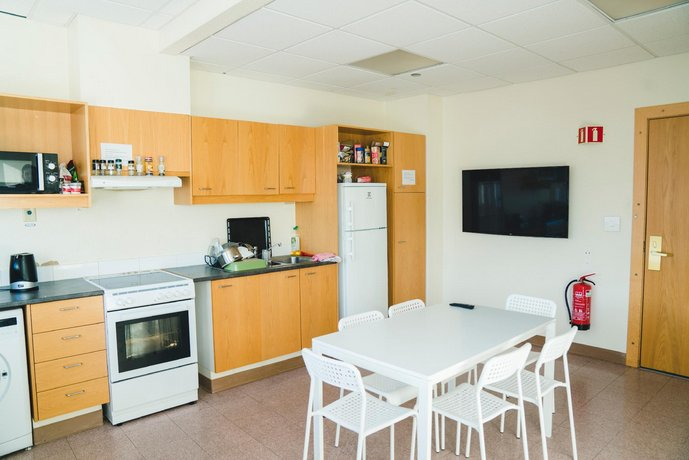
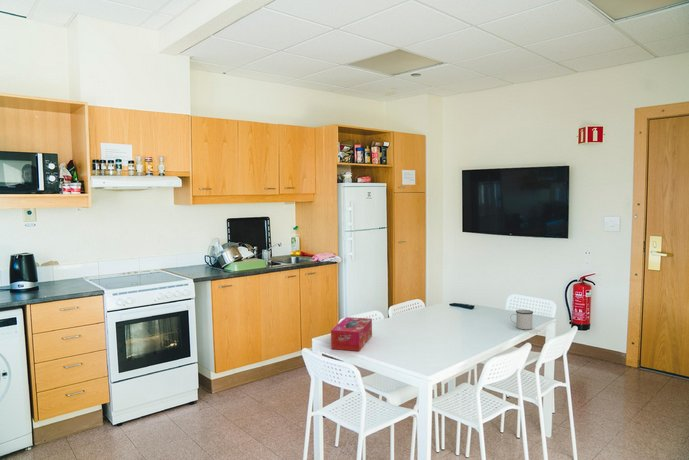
+ mug (521, 319)
+ tissue box (352, 333)
